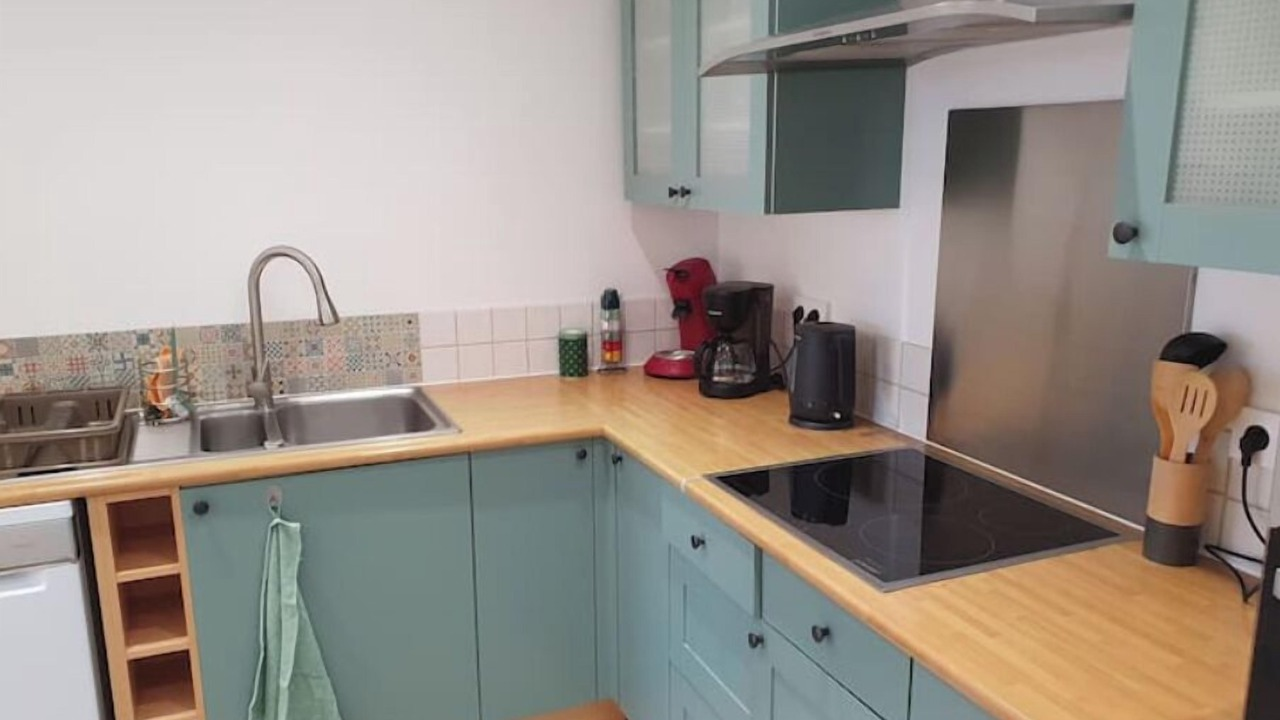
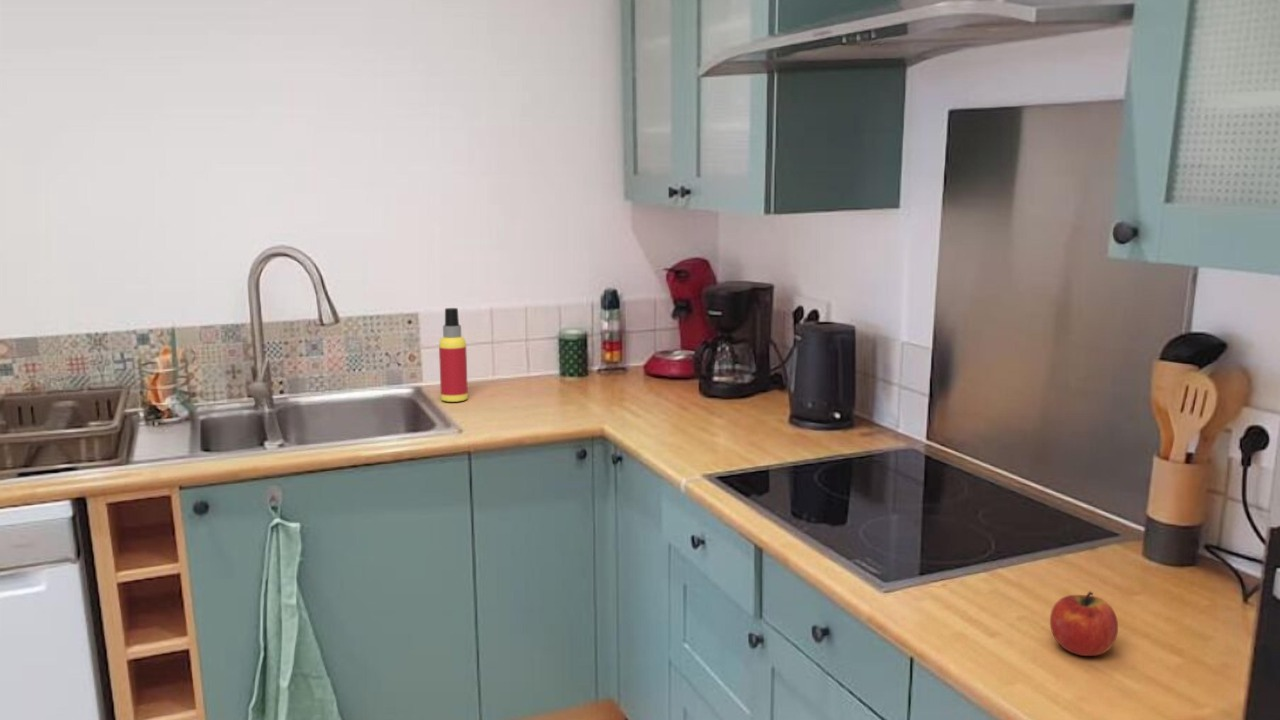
+ spray bottle (452, 354)
+ fruit (1083, 621)
